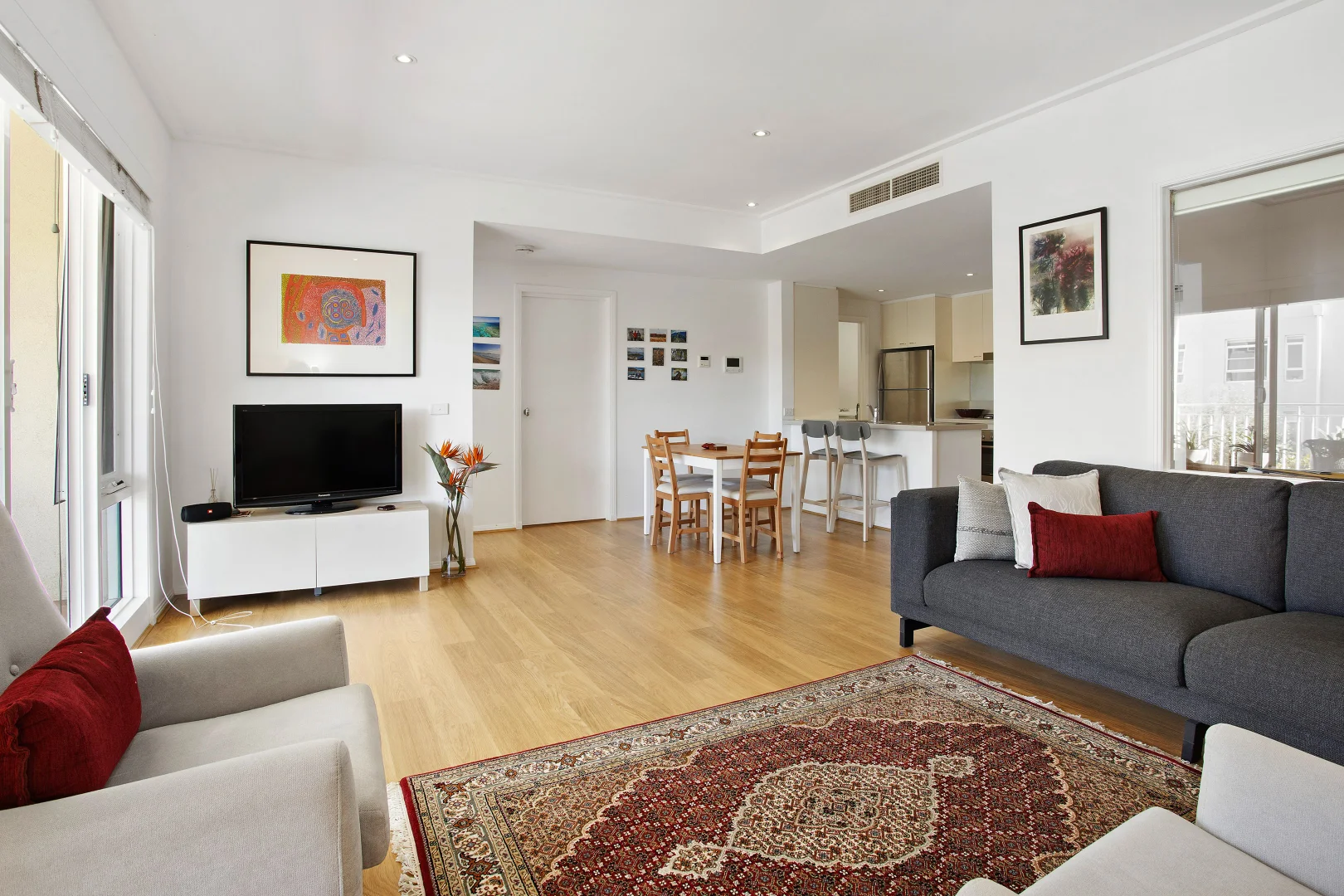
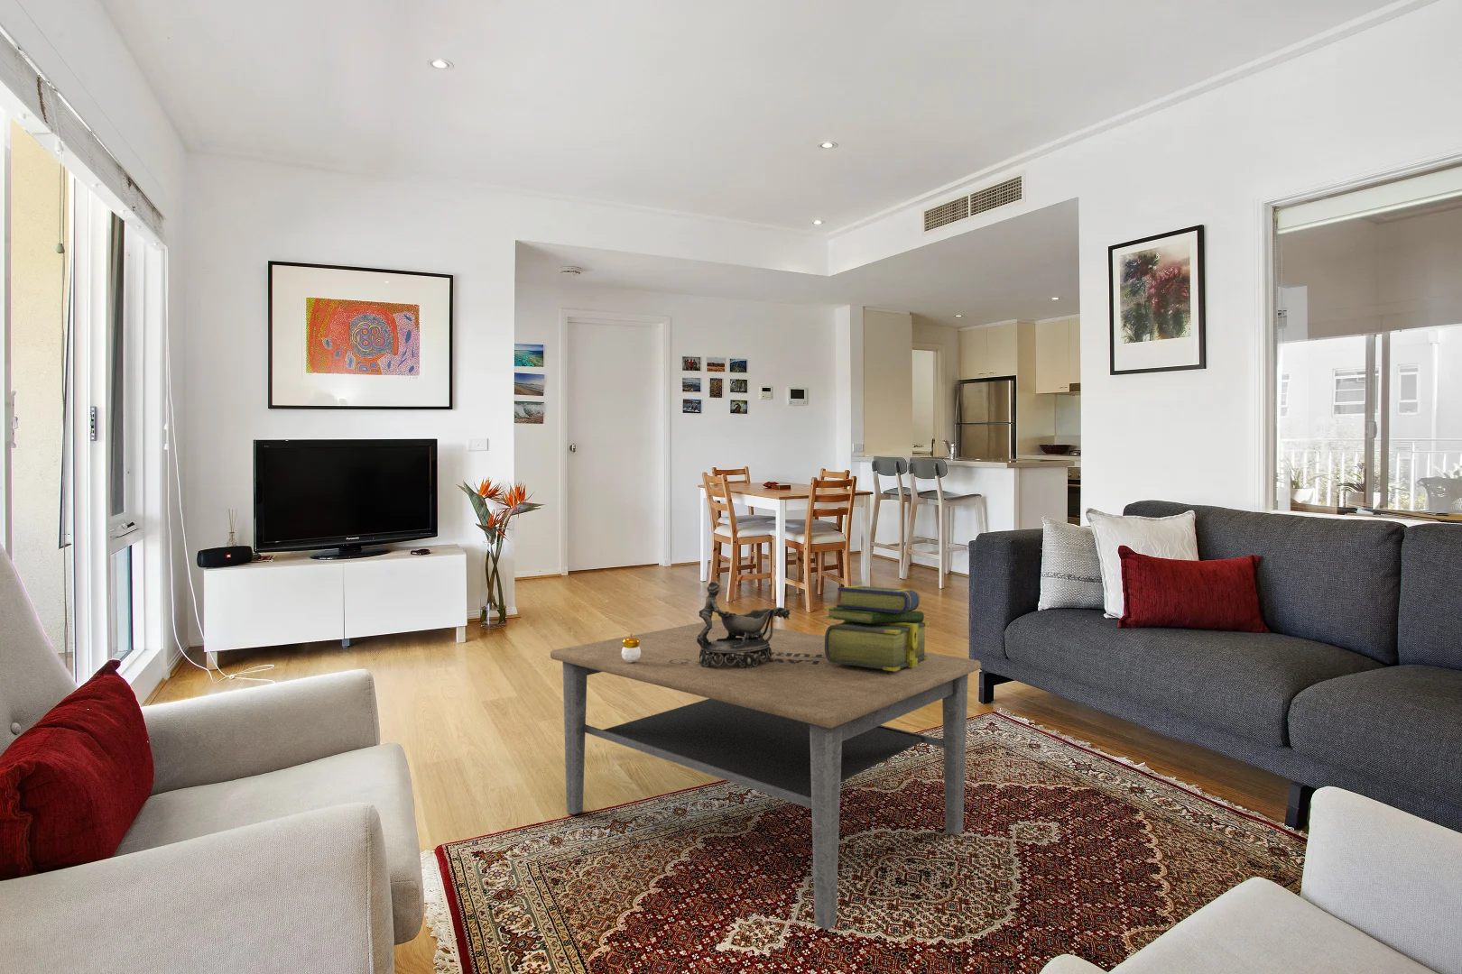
+ stack of books (877, 622)
+ decorative bowl (741, 620)
+ coffee table (759, 738)
+ candle (631, 647)
